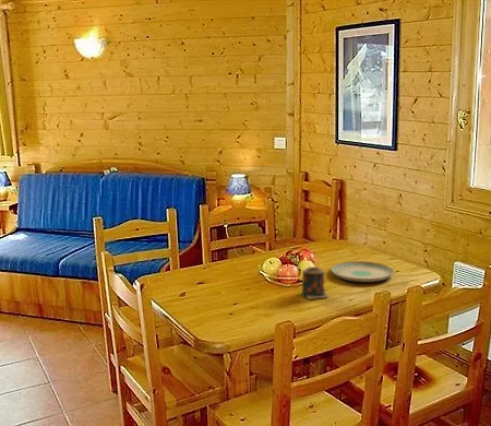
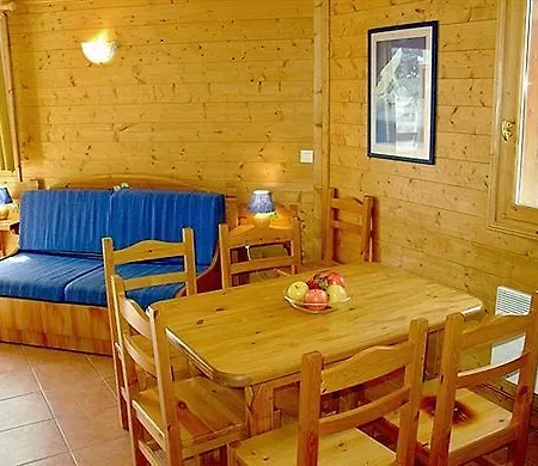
- plate (361, 271)
- candle (315, 282)
